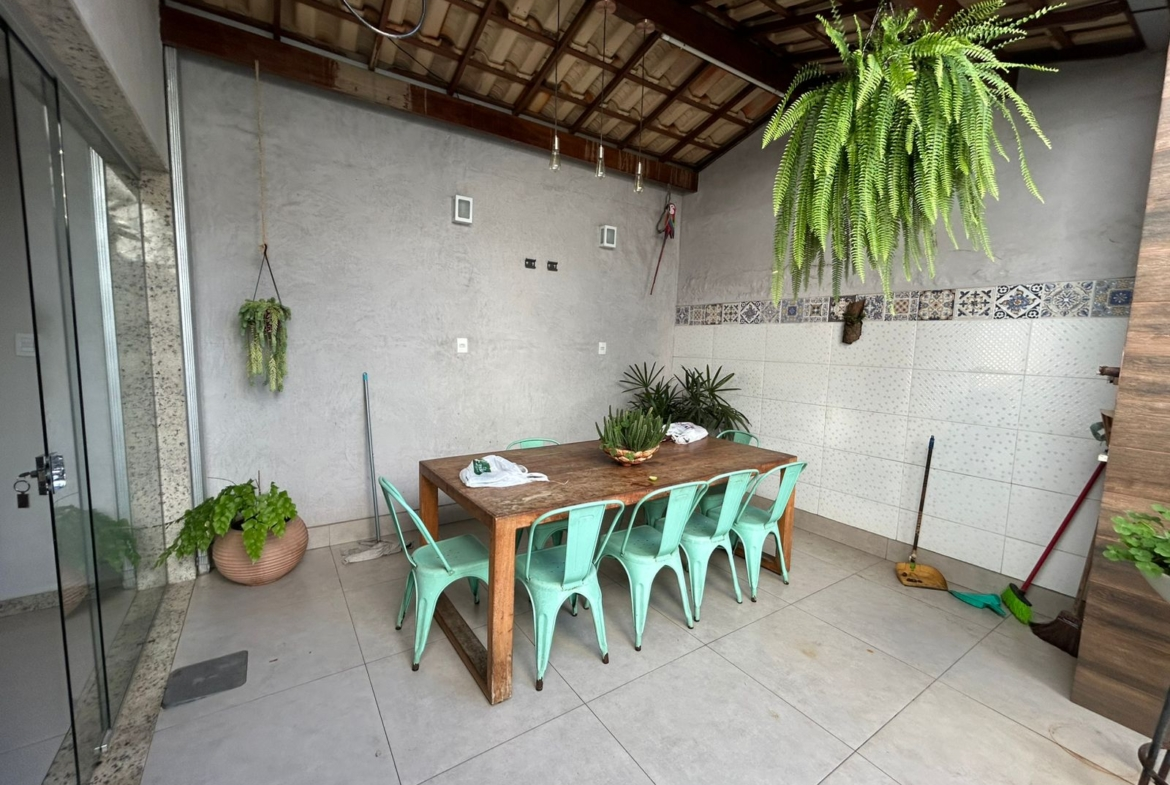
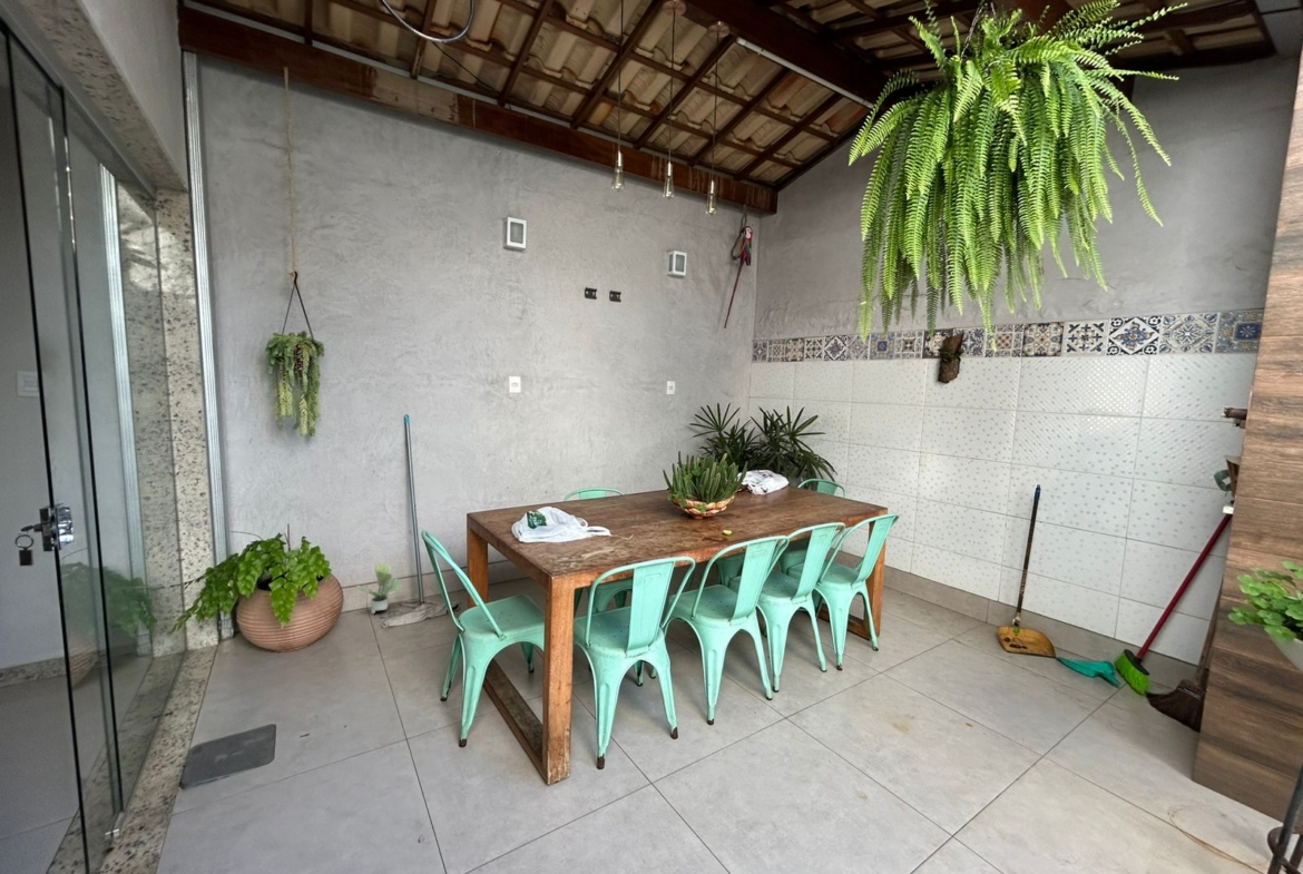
+ potted plant (379, 590)
